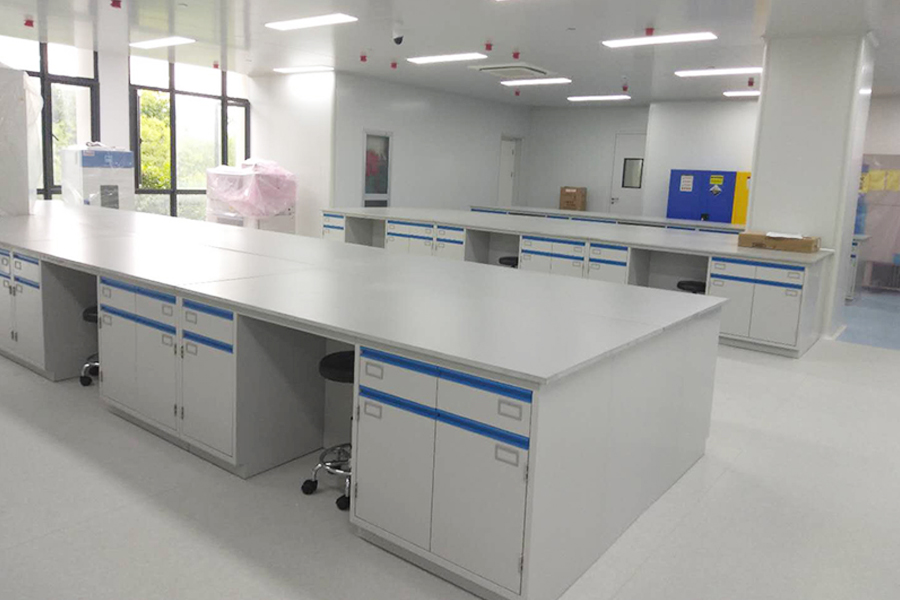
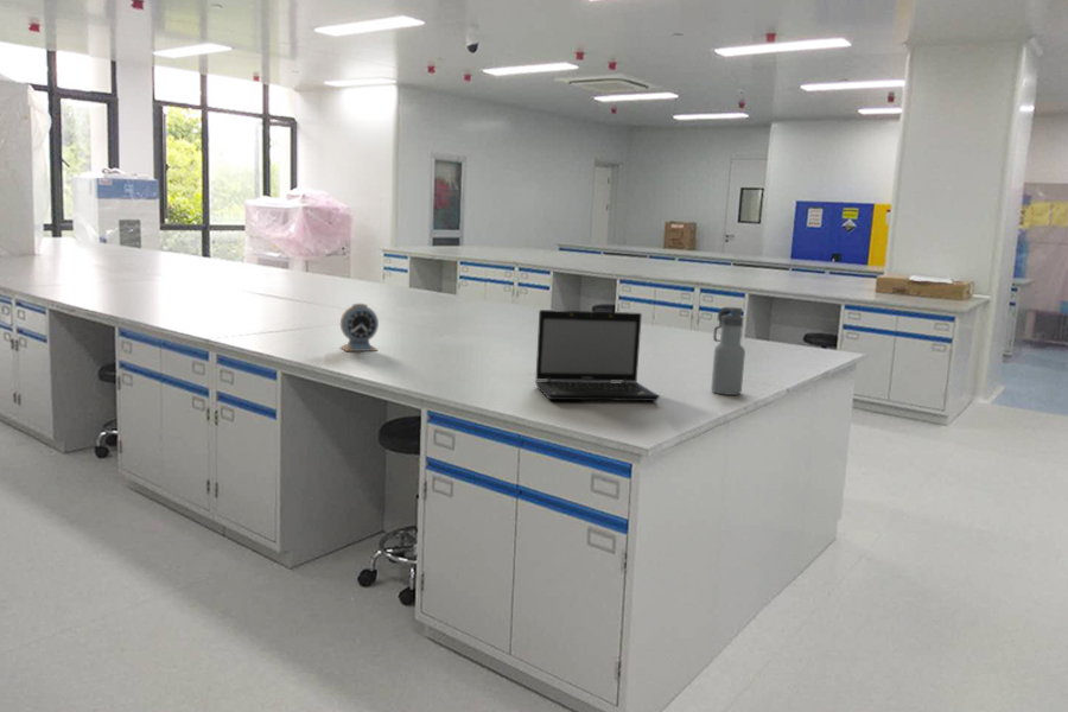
+ laptop (597, 355)
+ alarm clock (358, 326)
+ water bottle (729, 350)
